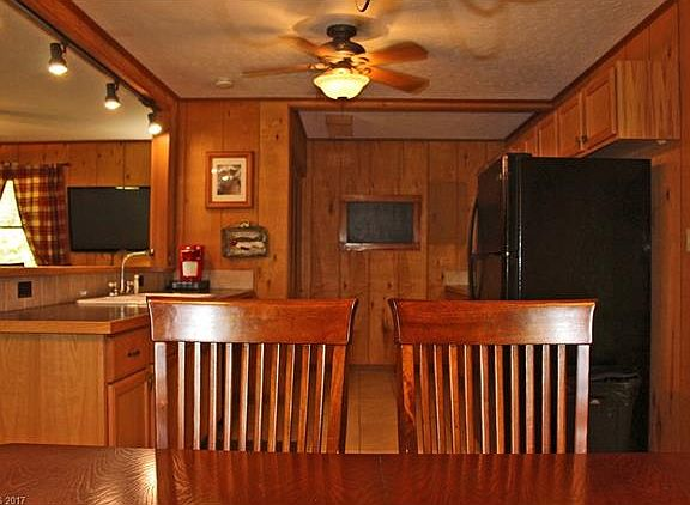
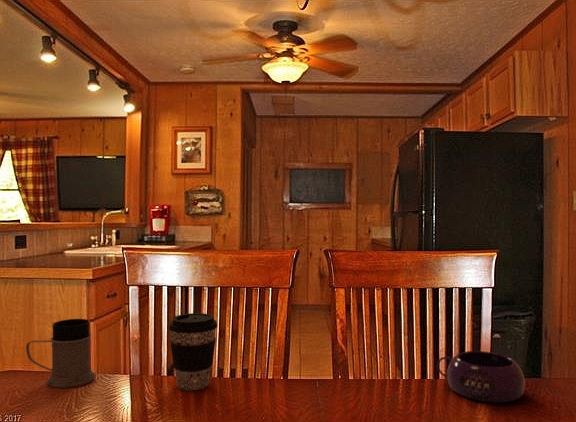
+ coffee cup (193, 351)
+ mug (60, 351)
+ bowl (478, 374)
